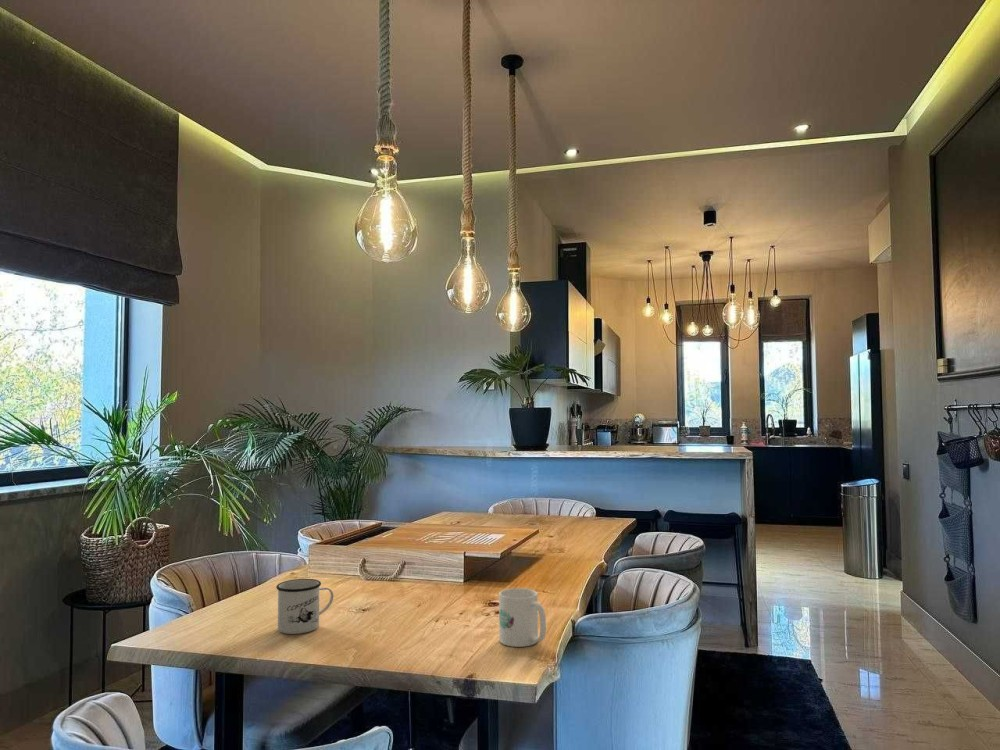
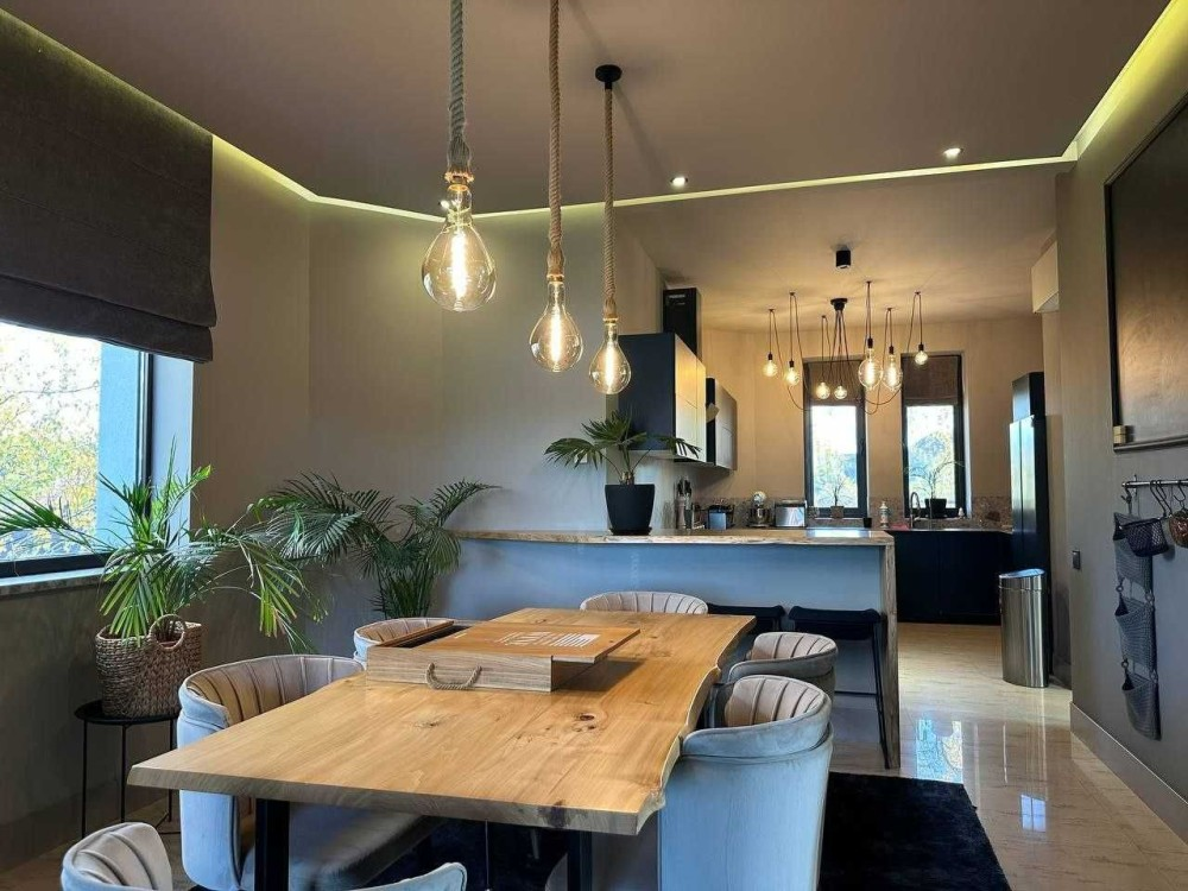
- mug (305, 604)
- mug (524, 618)
